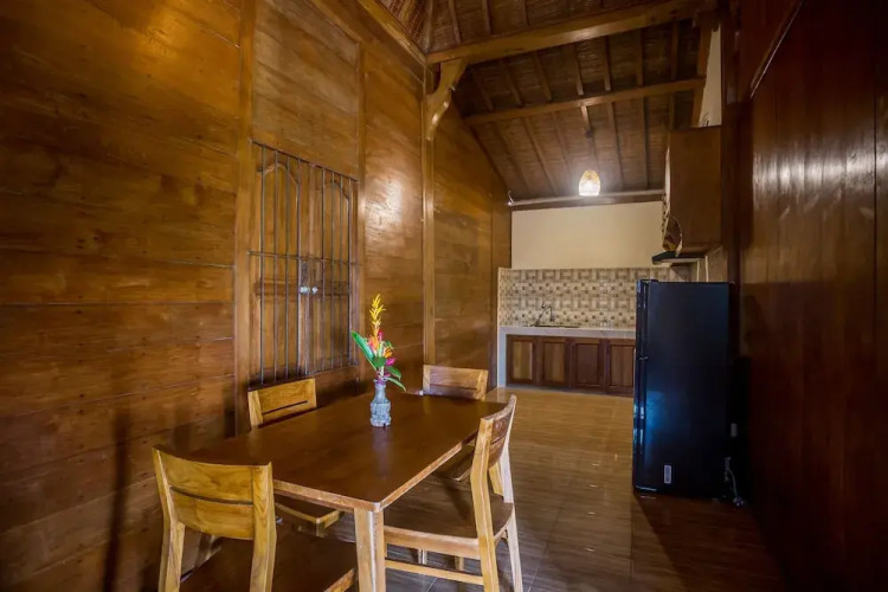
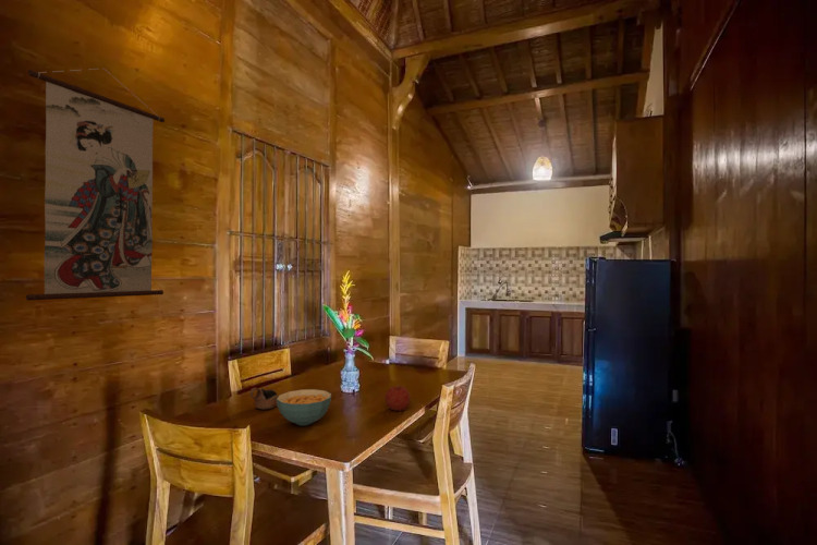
+ cup (263, 396)
+ wall scroll (105, 182)
+ cereal bowl (304, 409)
+ fruit (398, 396)
